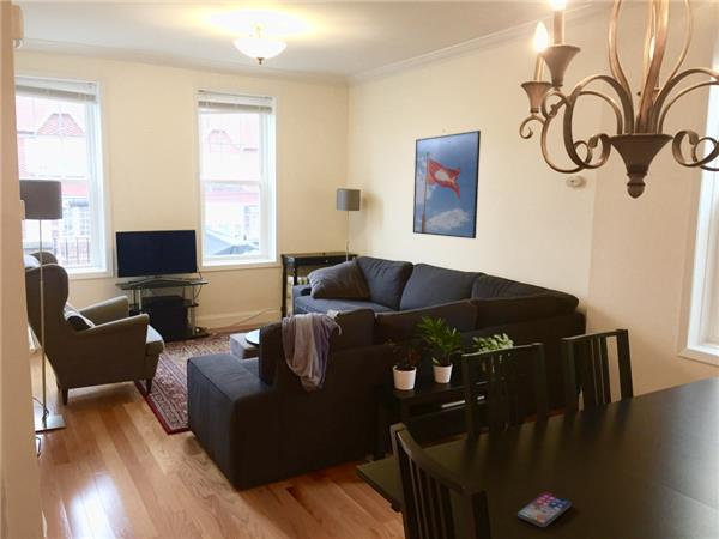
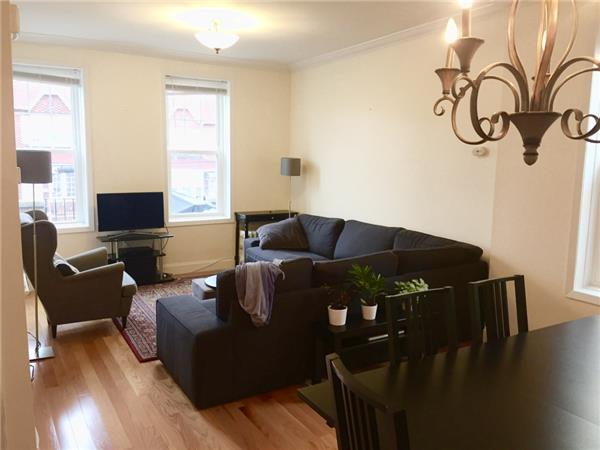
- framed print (443, 186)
- smartphone (544, 508)
